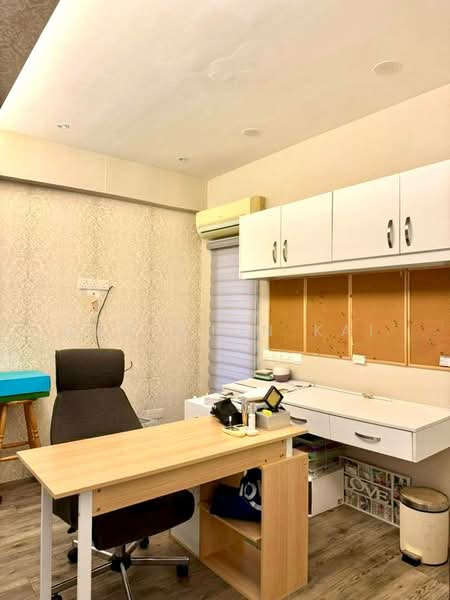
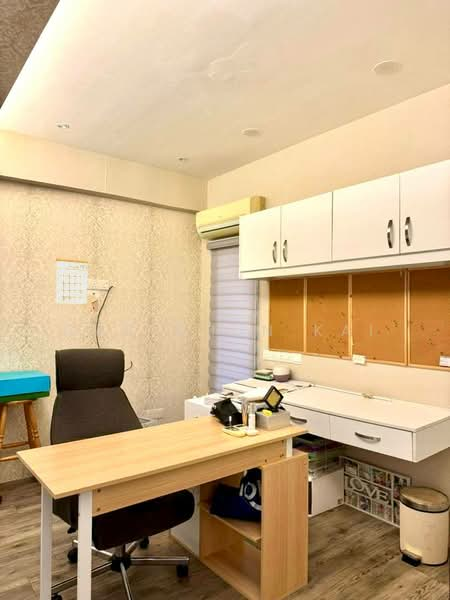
+ calendar (72, 276)
